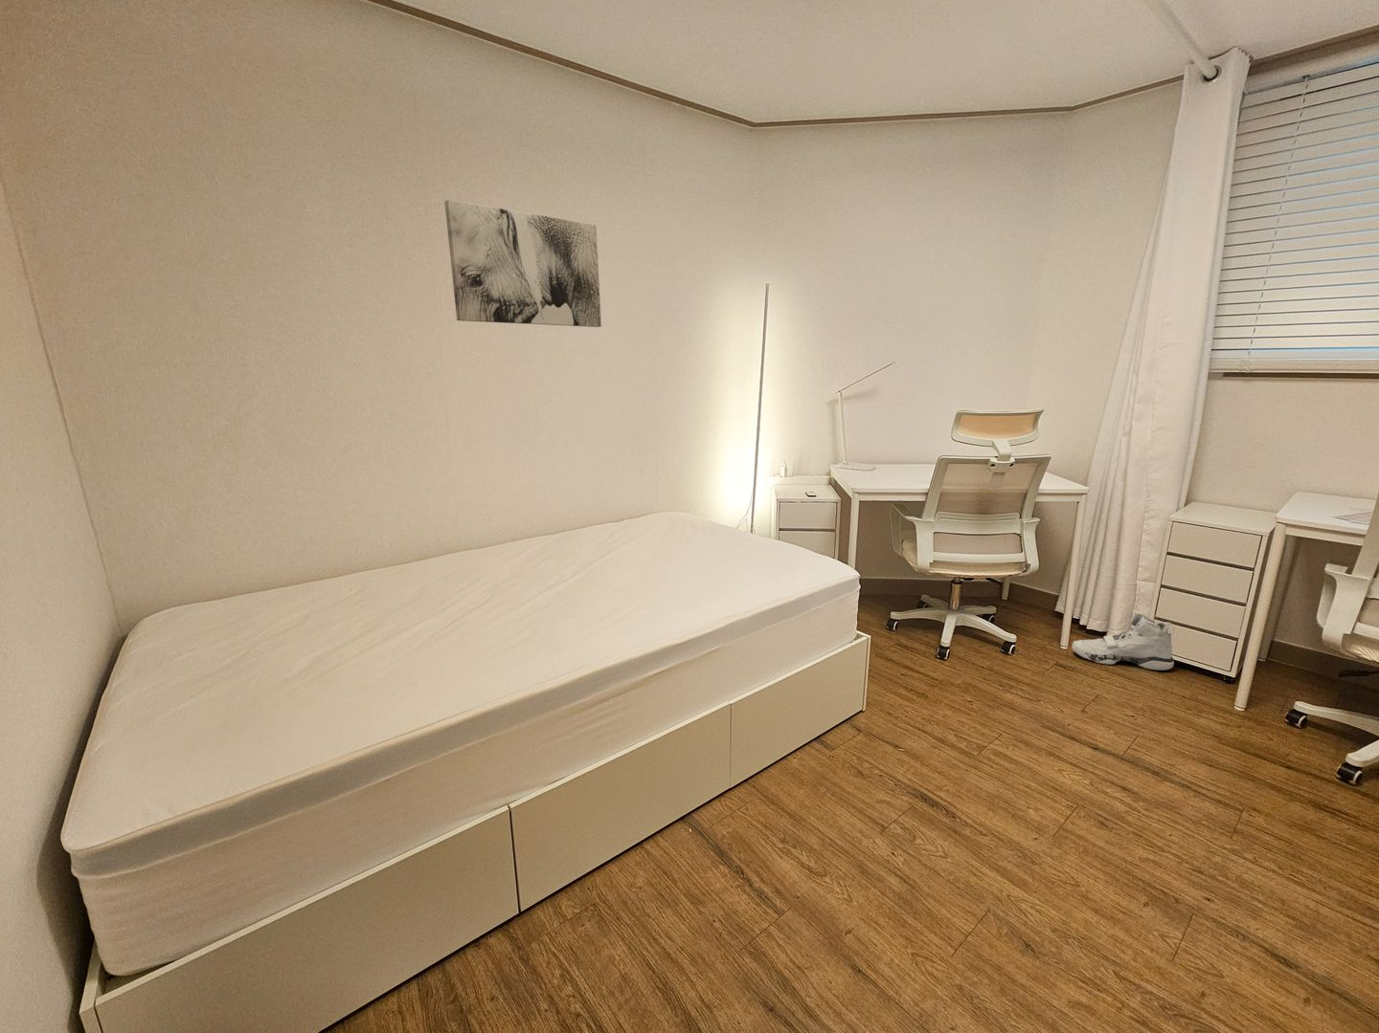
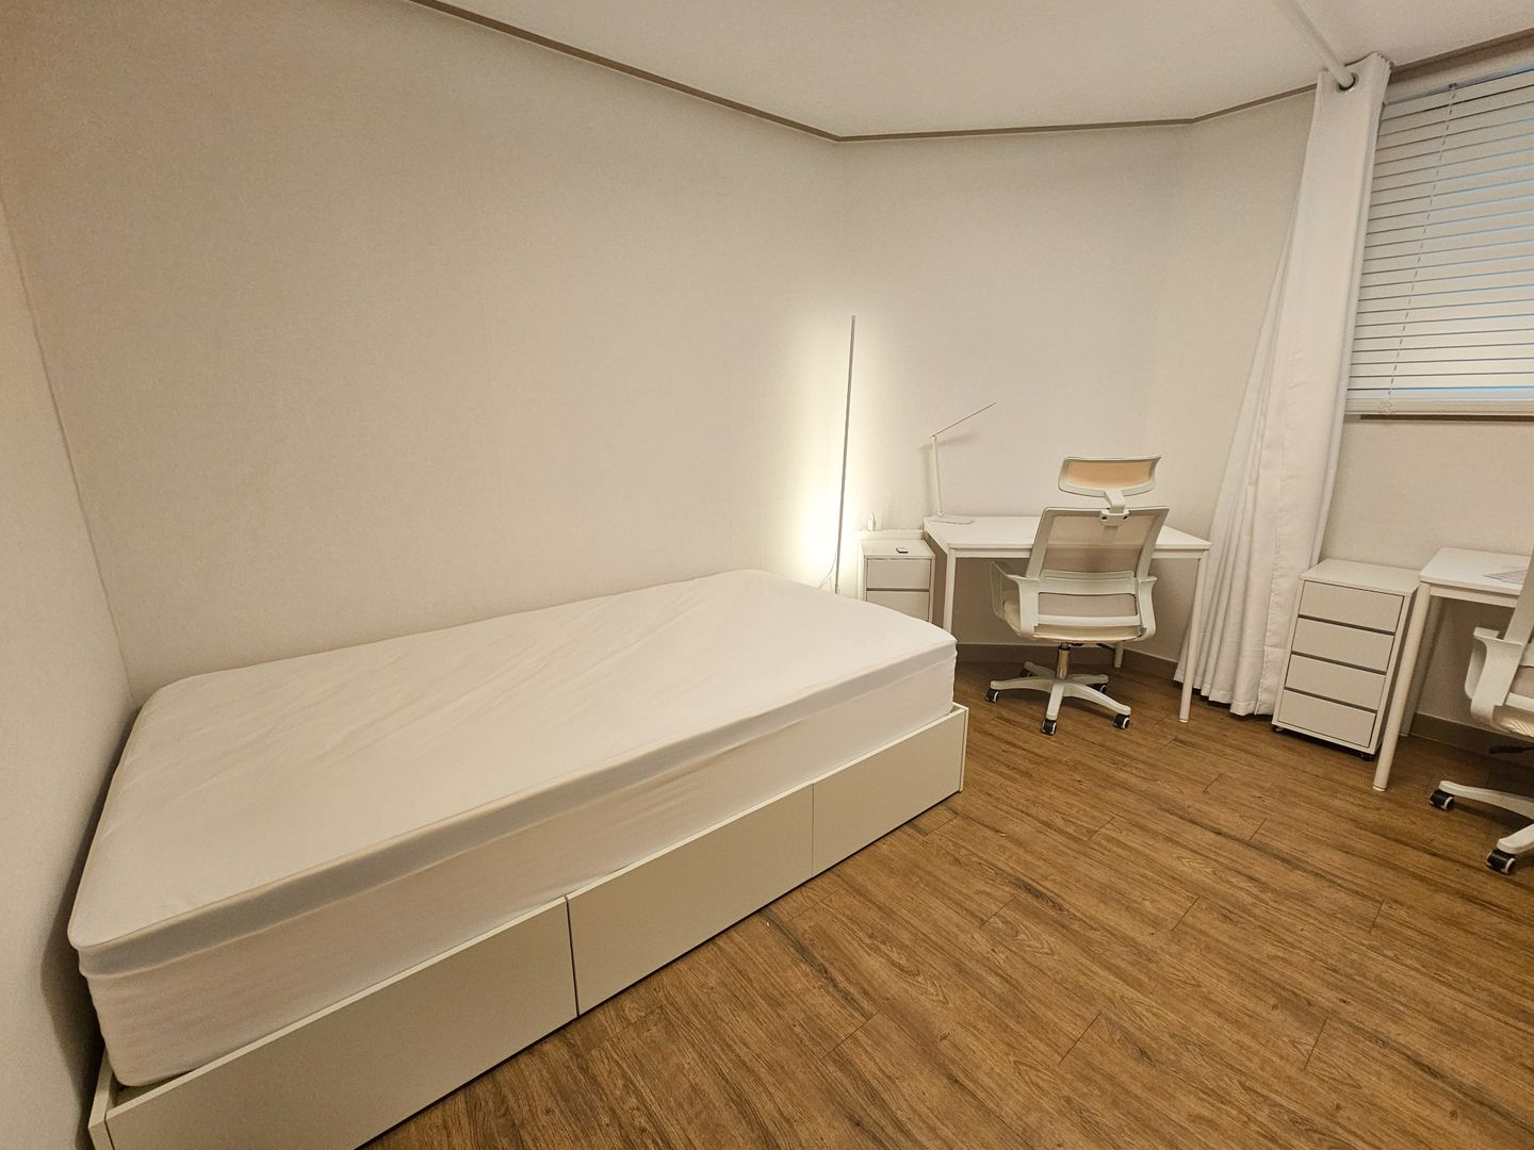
- wall art (531, 270)
- sneaker (1124, 638)
